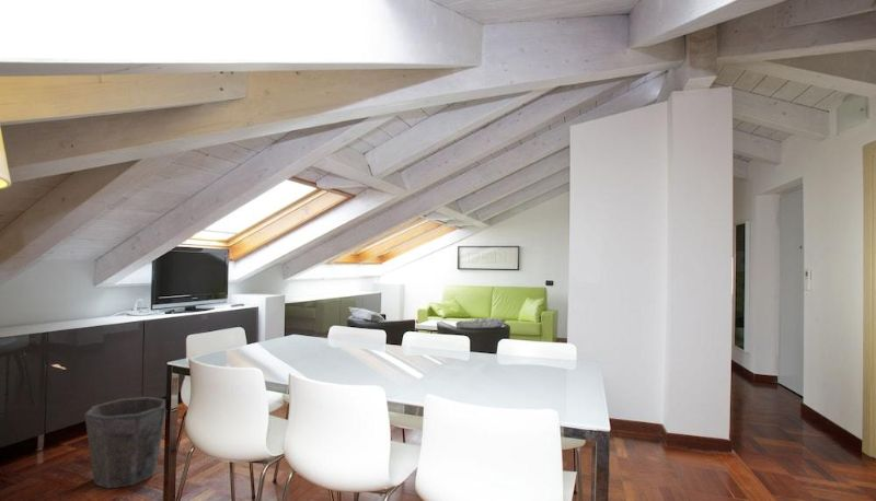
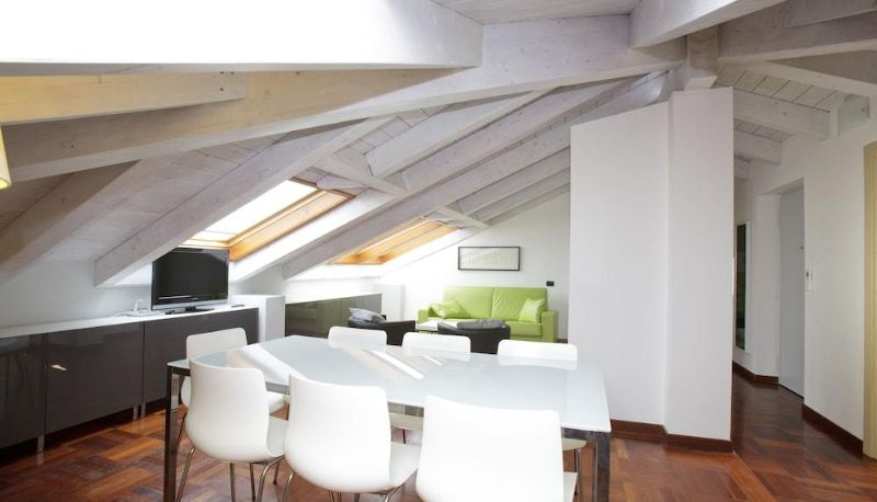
- waste bin (127, 441)
